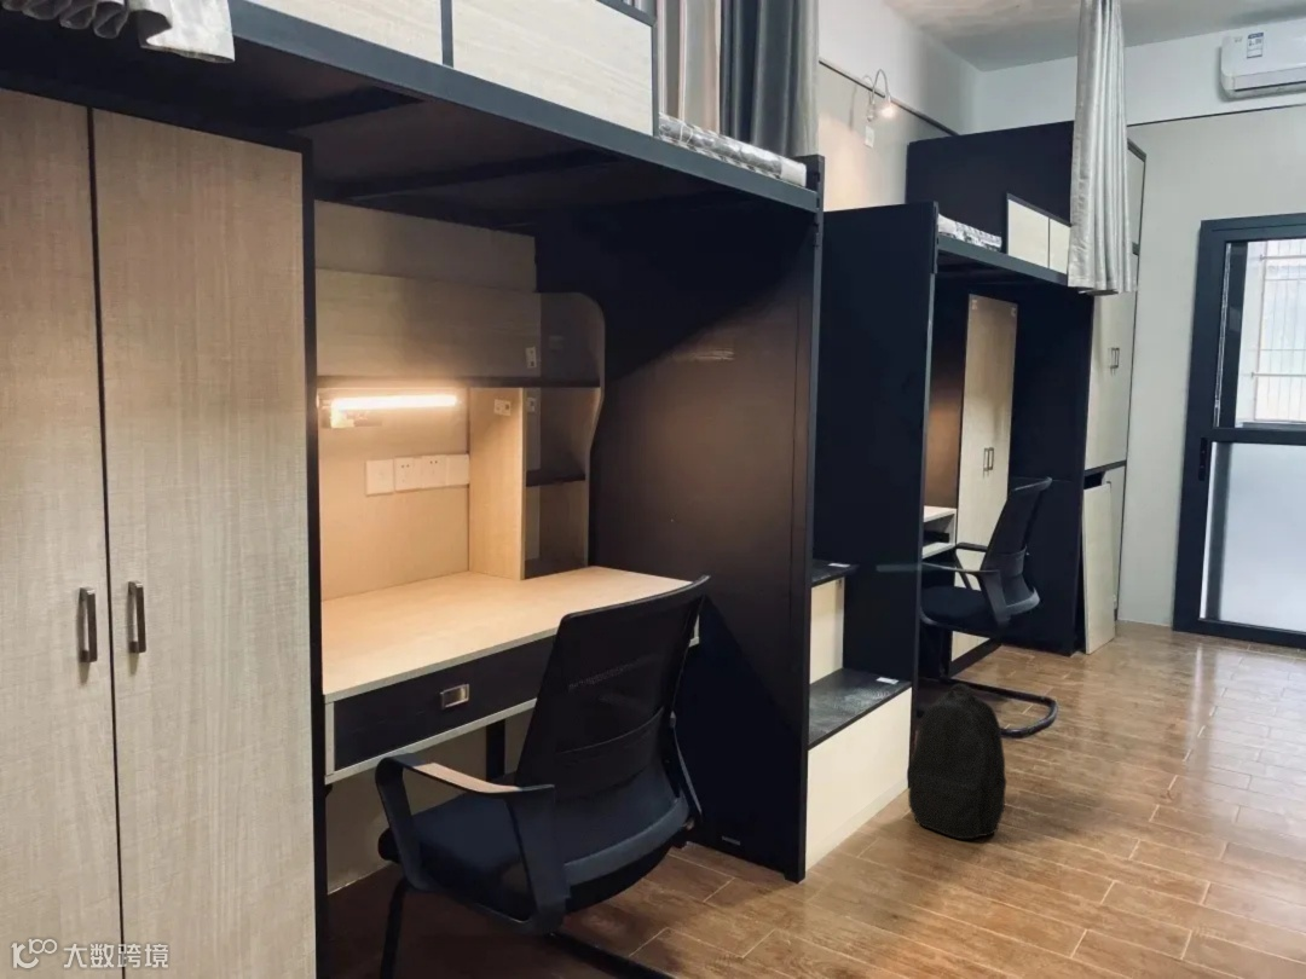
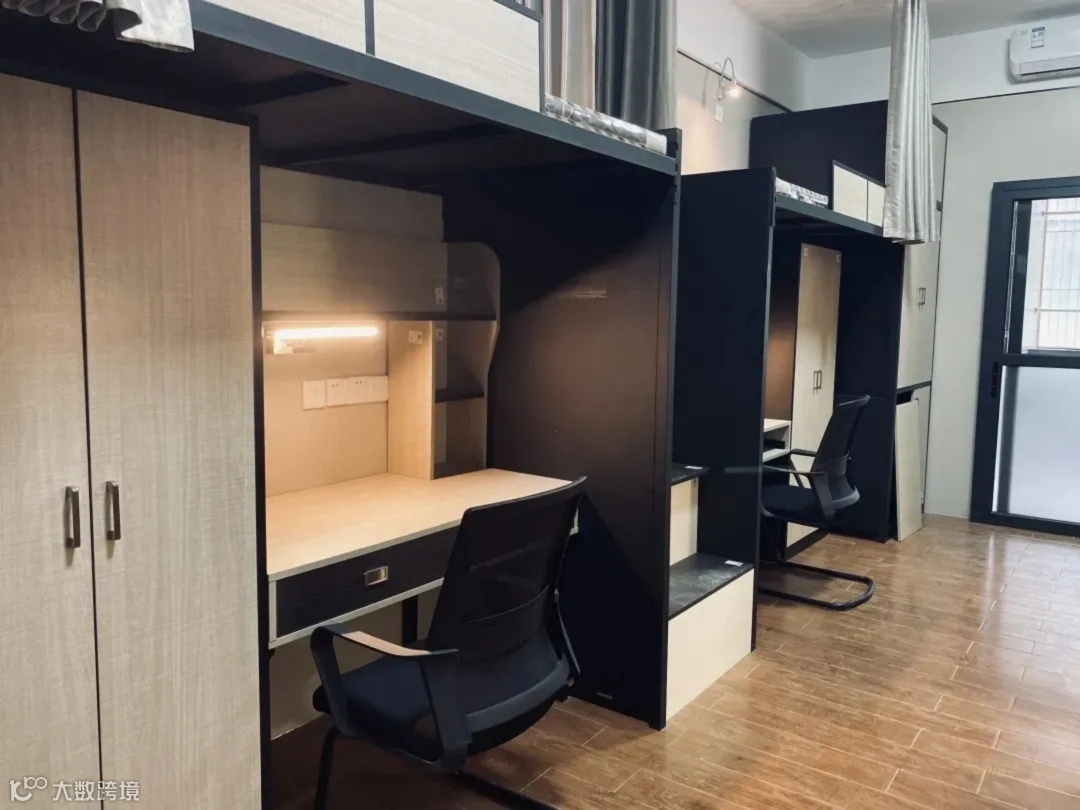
- backpack (955, 754)
